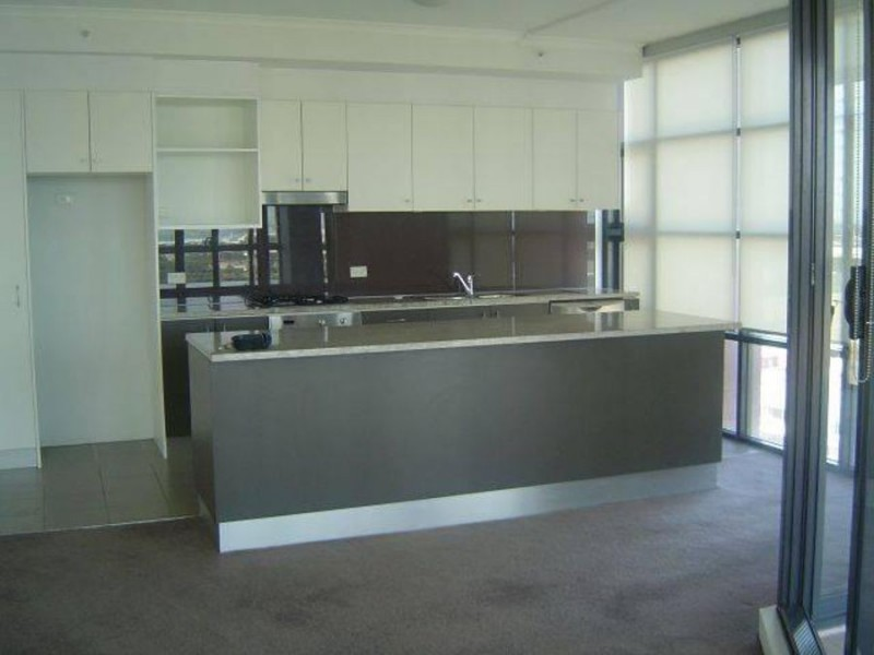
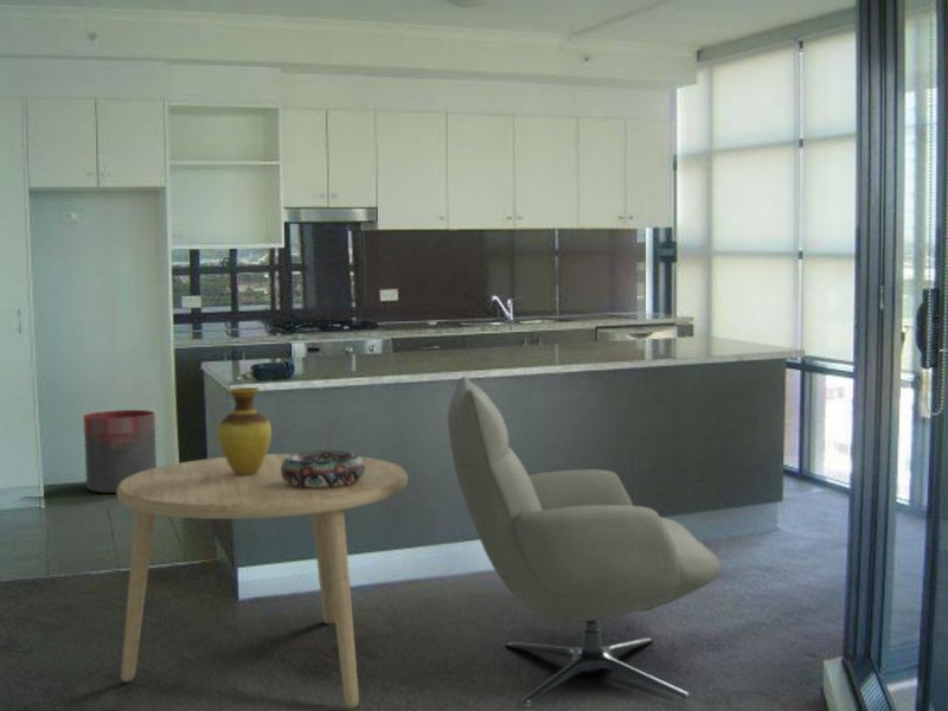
+ dining table (318, 569)
+ decorative bowl (322, 468)
+ vase (244, 430)
+ chair (578, 527)
+ trash can (120, 450)
